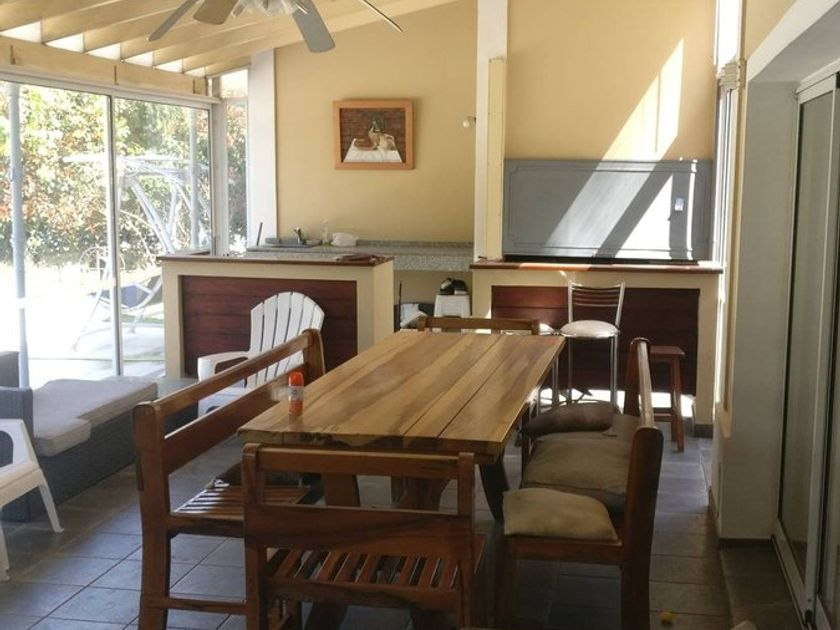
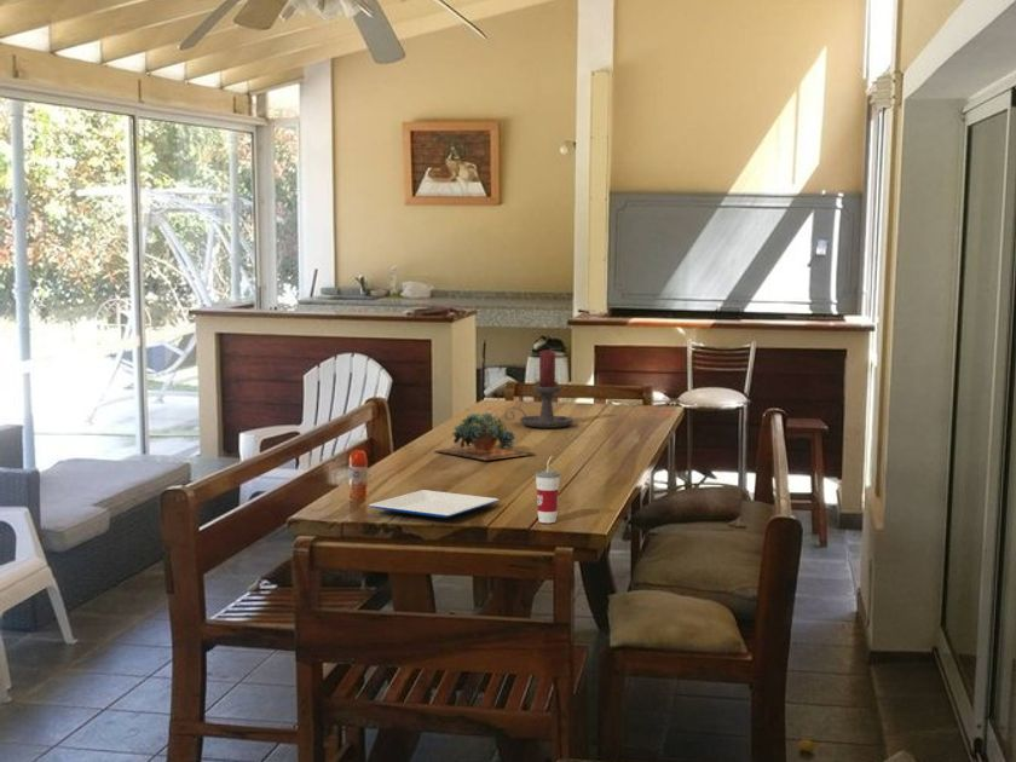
+ candle holder (538, 387)
+ plate (434, 506)
+ succulent plant (484, 432)
+ cup (547, 487)
